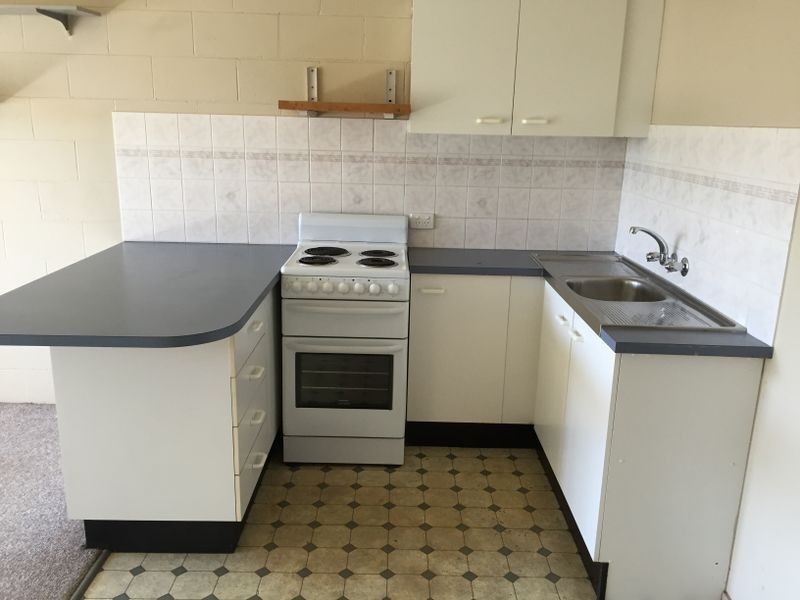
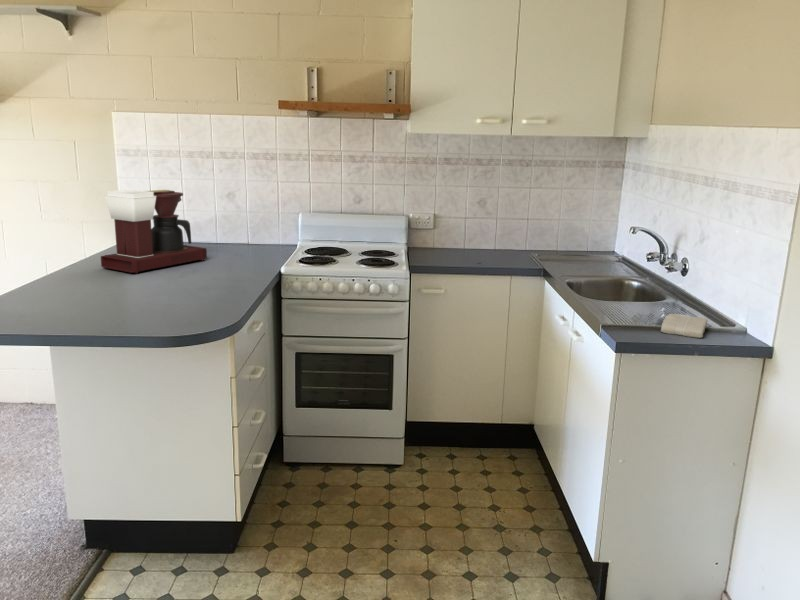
+ washcloth (684, 324)
+ coffee maker (154, 227)
